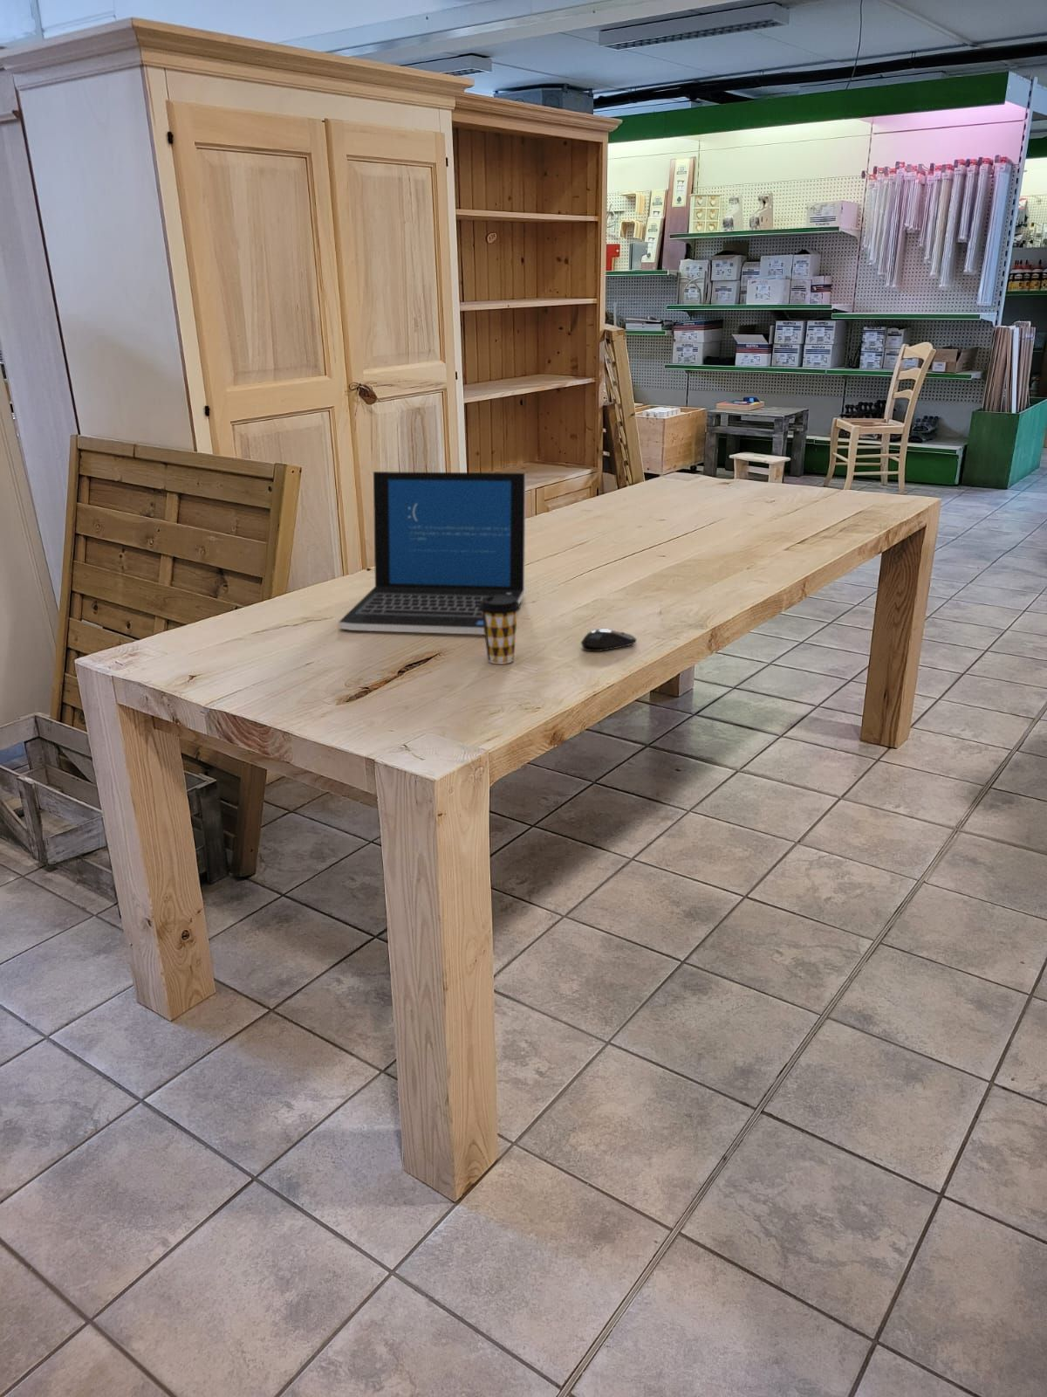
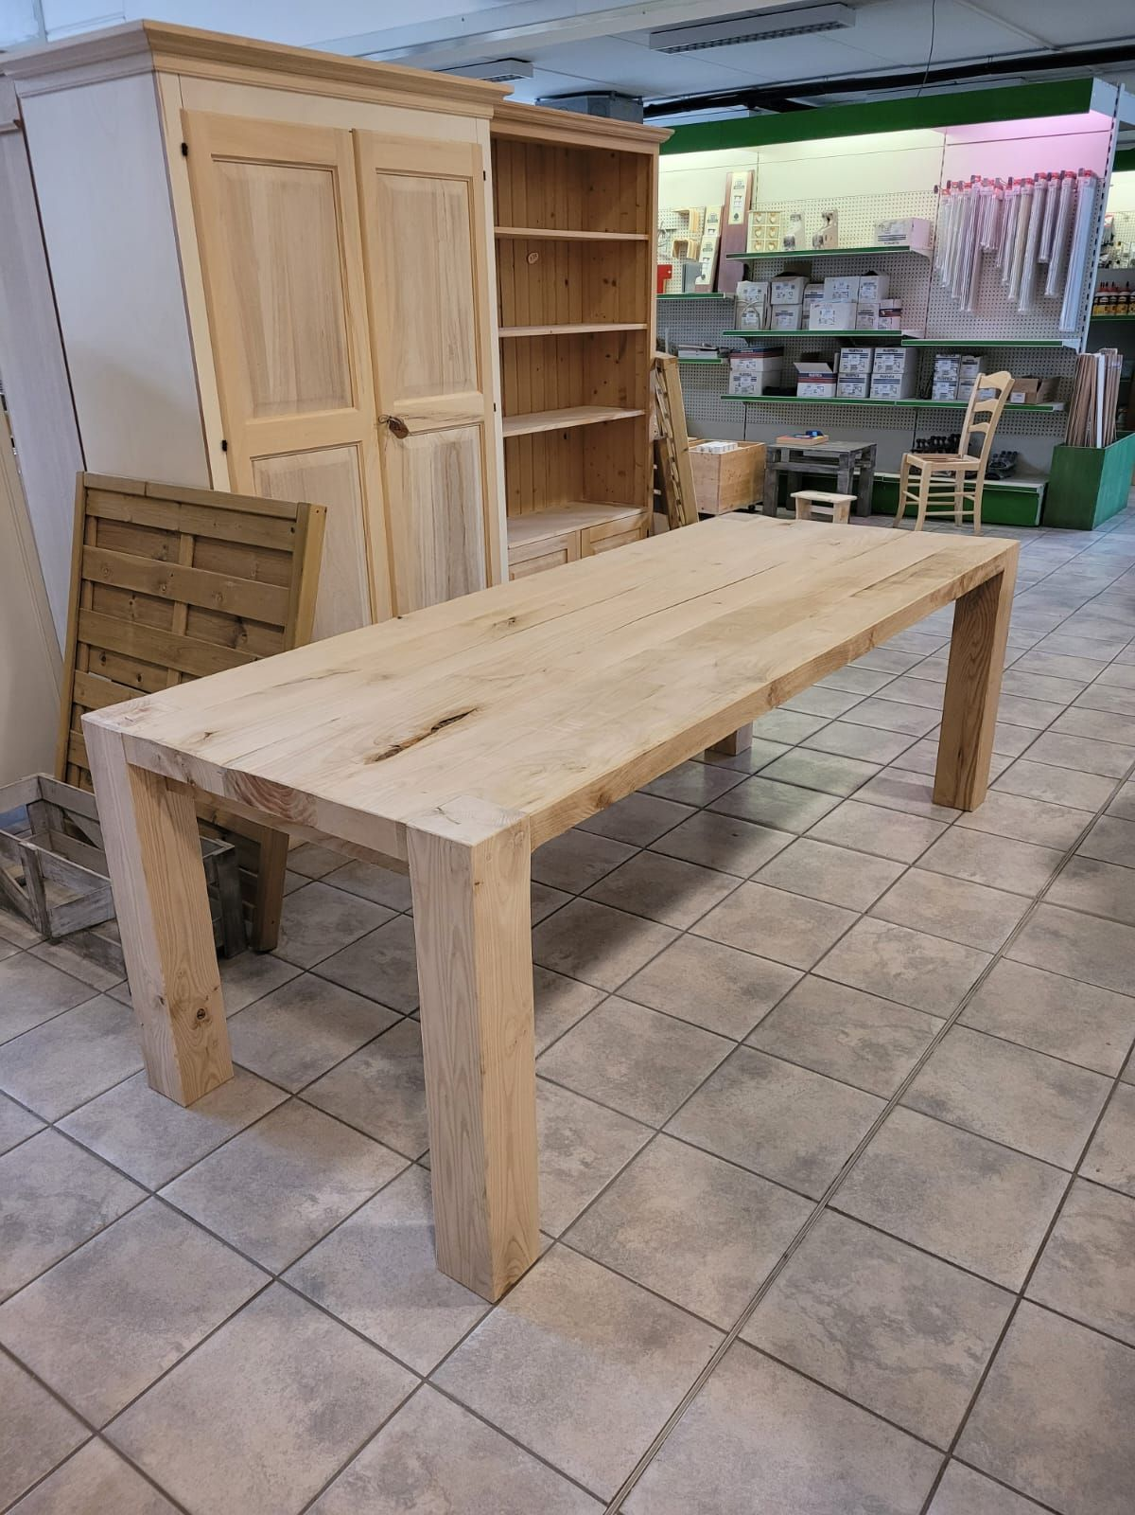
- laptop (434, 548)
- coffee cup (500, 629)
- computer mouse (609, 637)
